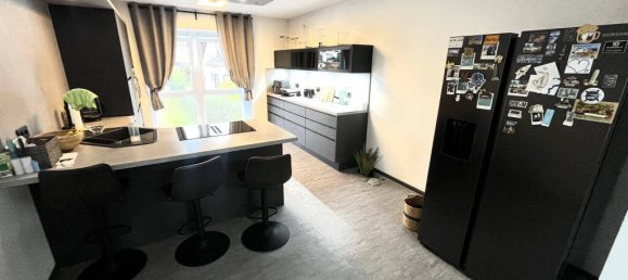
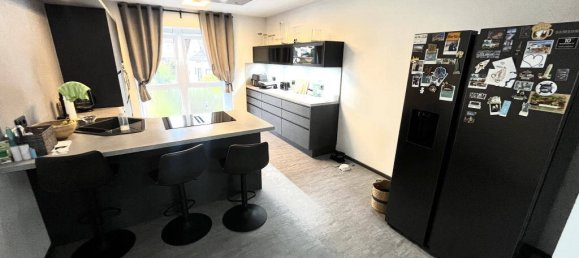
- decorative plant (368, 160)
